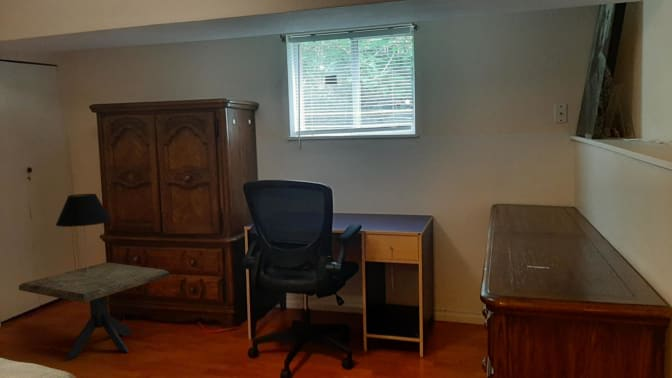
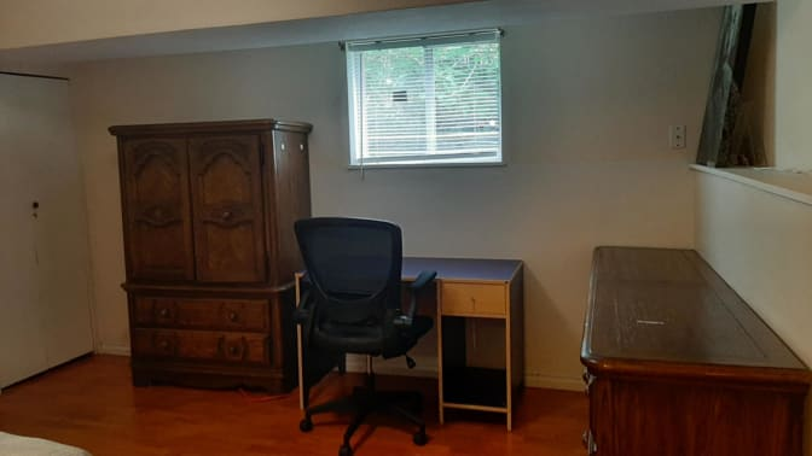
- table lamp (85, 236)
- side table (99, 311)
